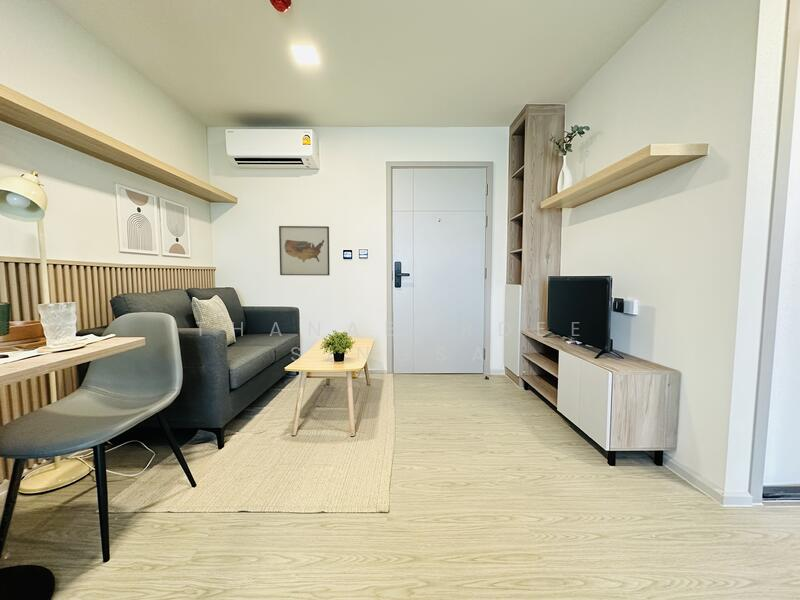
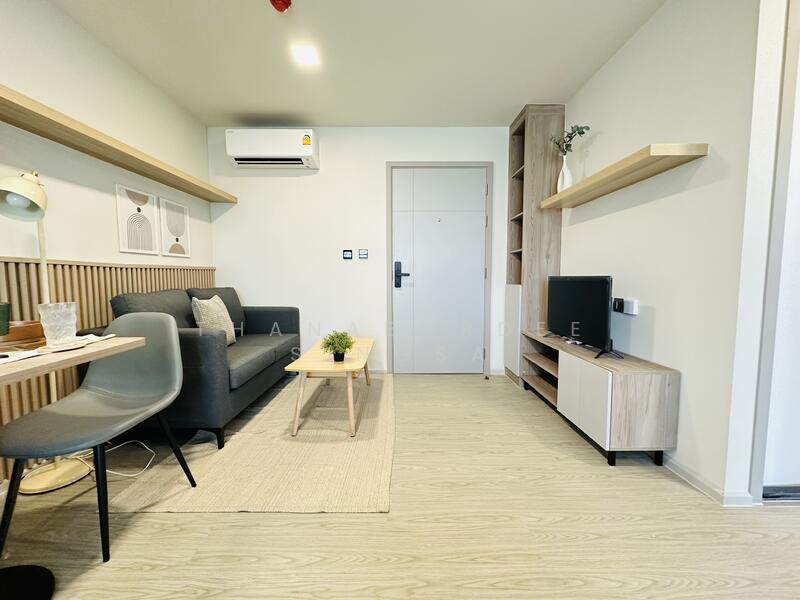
- wall art (304, 251)
